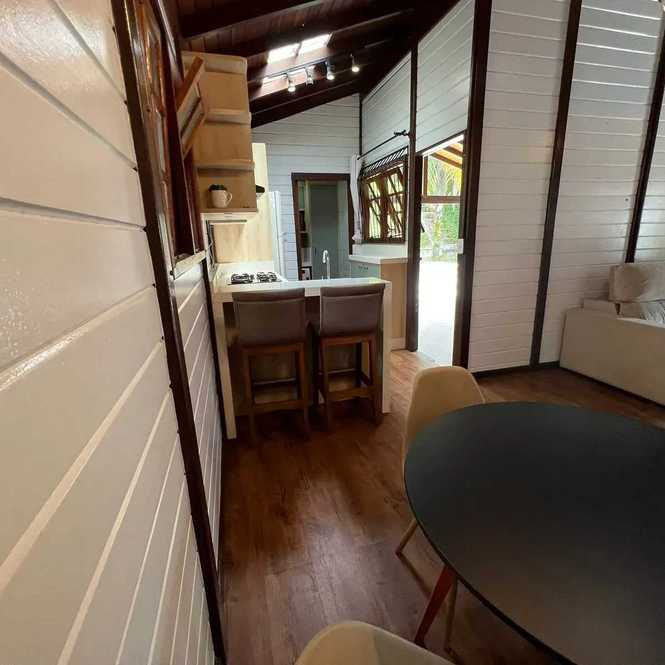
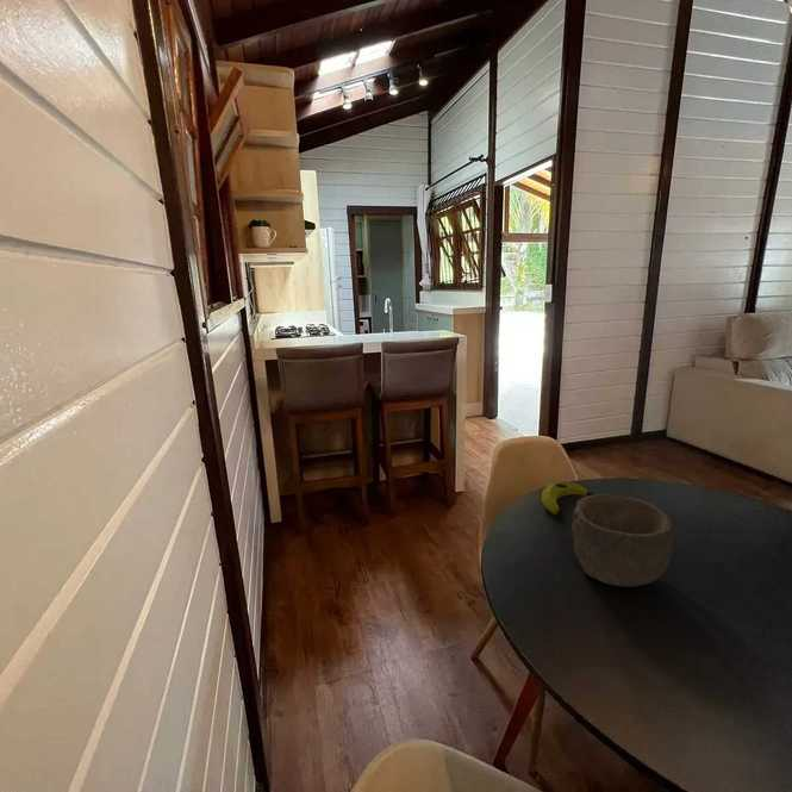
+ bowl (618, 542)
+ banana (567, 494)
